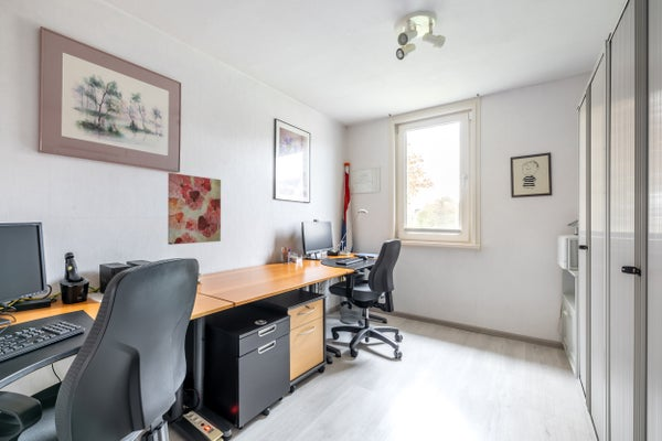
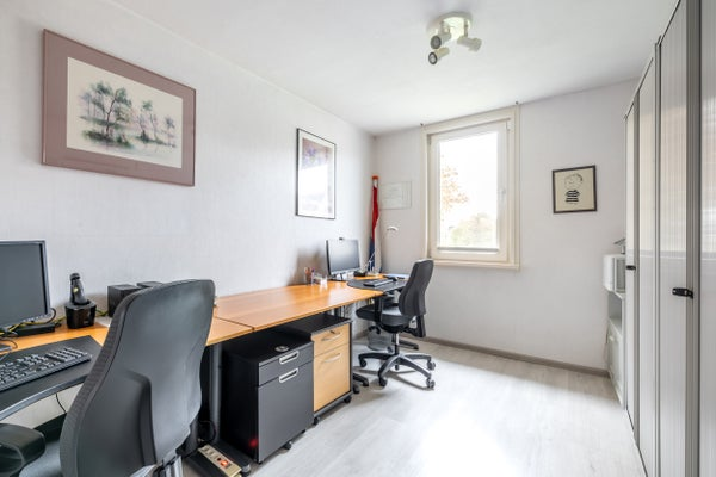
- wall art (195, 209)
